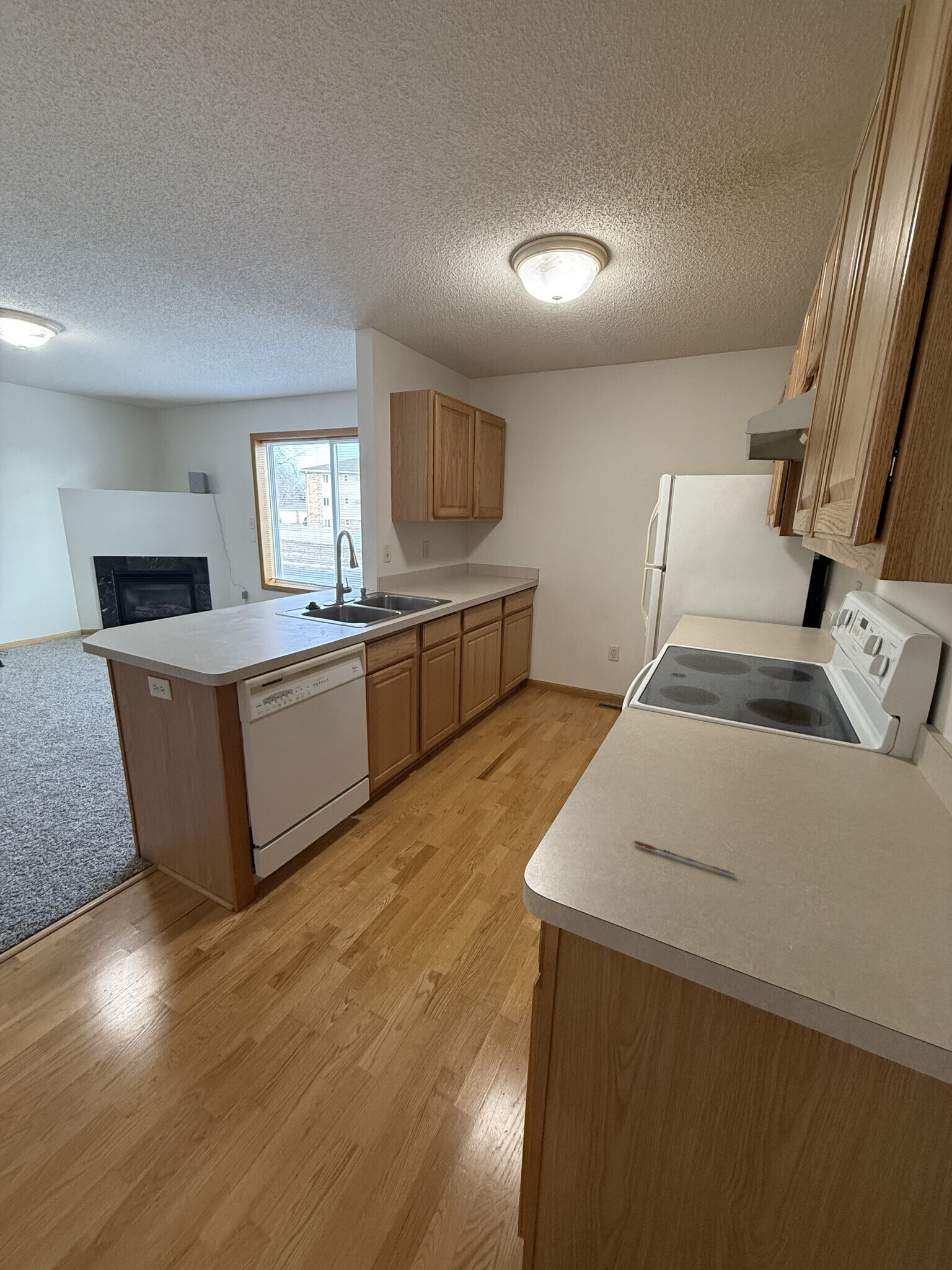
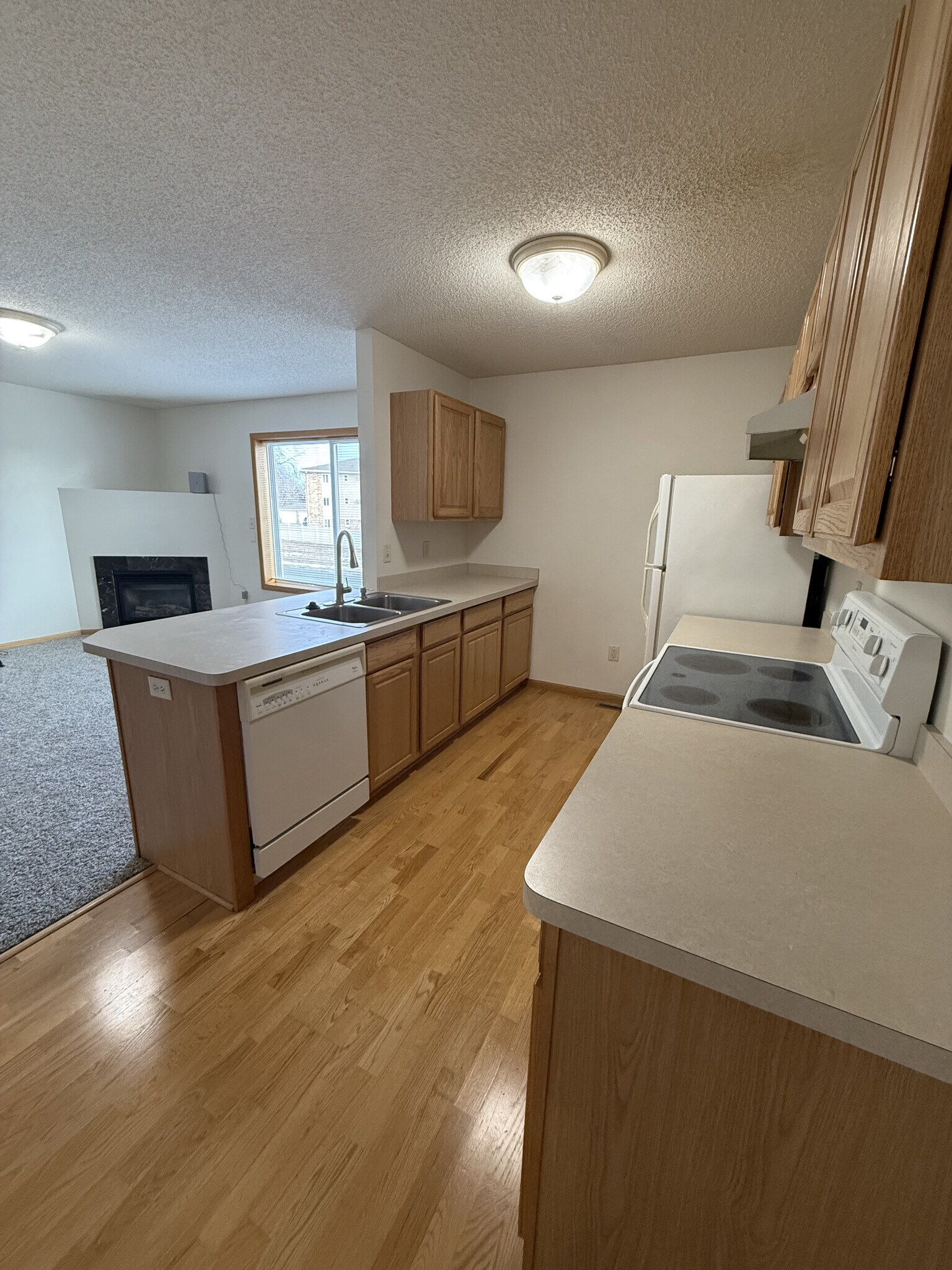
- pen (682, 857)
